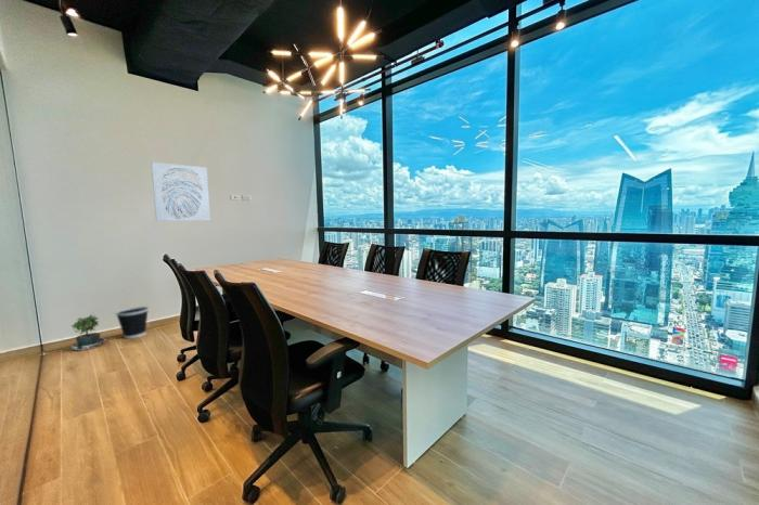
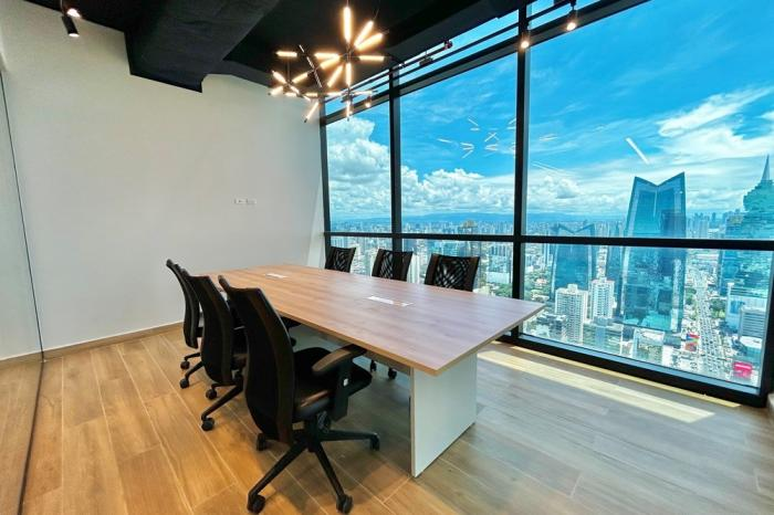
- potted plant (86, 331)
- wall art (182, 193)
- wastebasket (133, 322)
